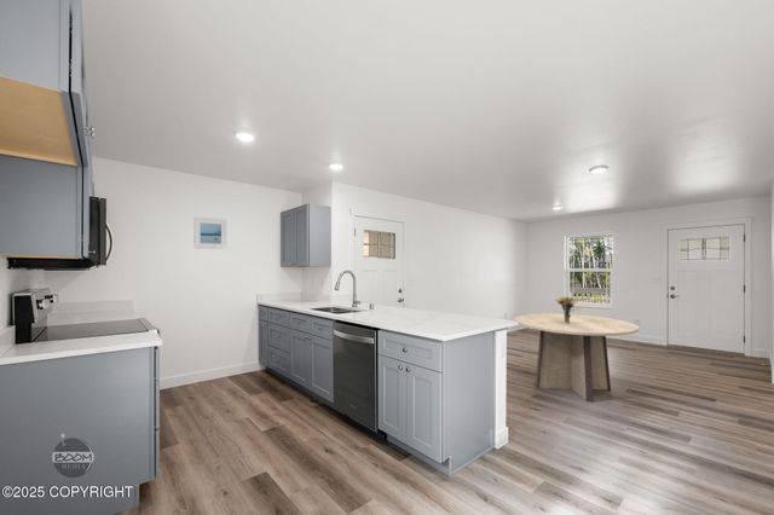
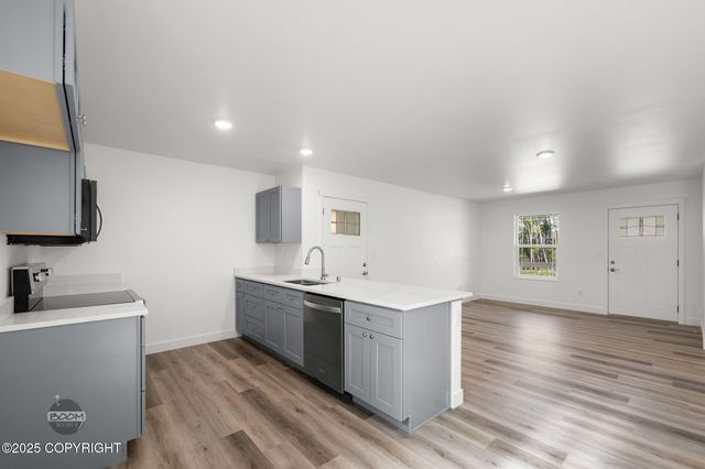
- dining table (572, 354)
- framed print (210, 233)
- bouquet (567, 308)
